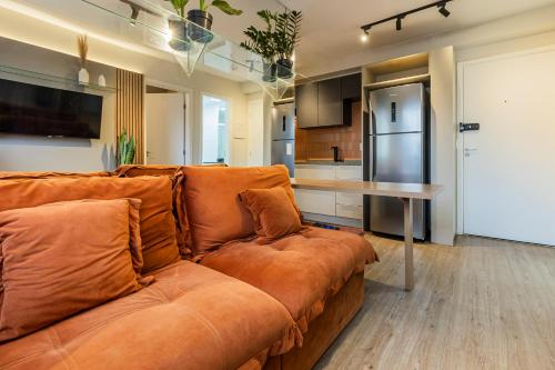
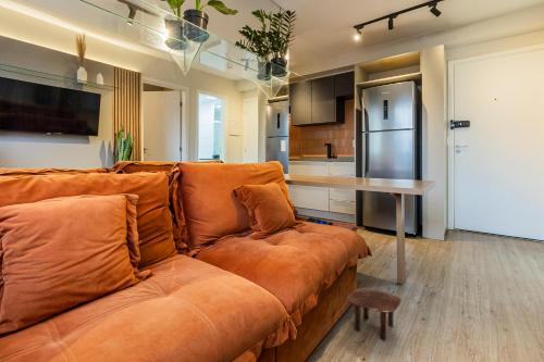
+ side table (393, 319)
